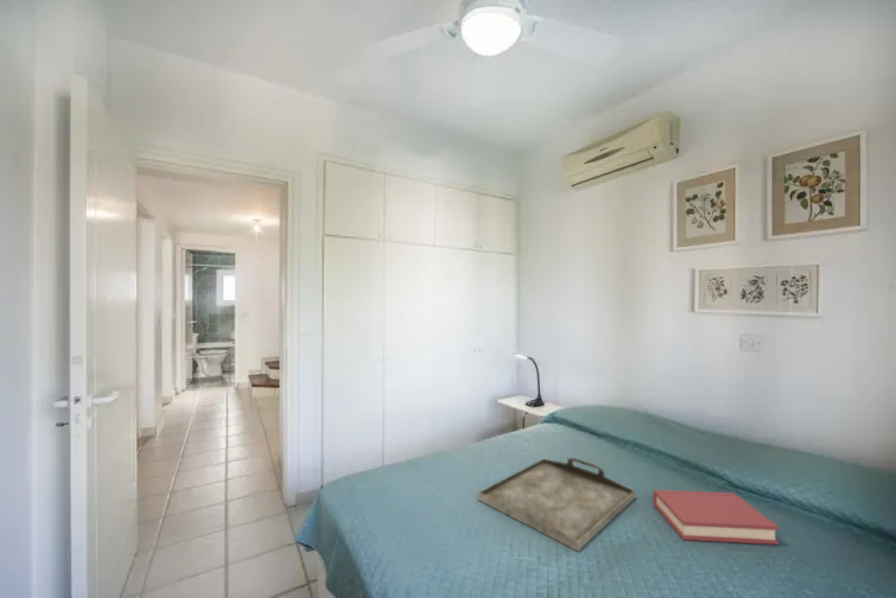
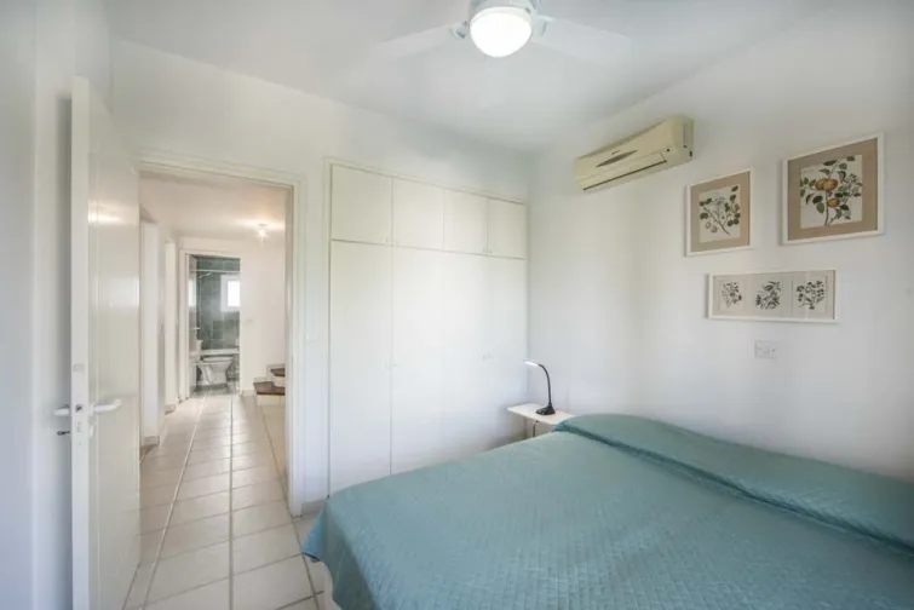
- hardback book (710, 514)
- serving tray (557, 488)
